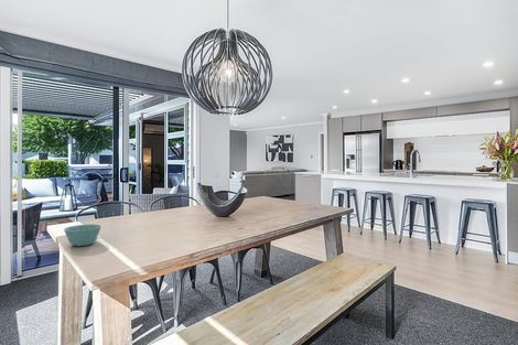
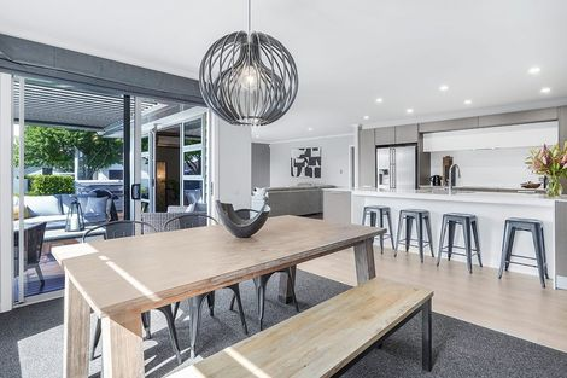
- bowl (83, 235)
